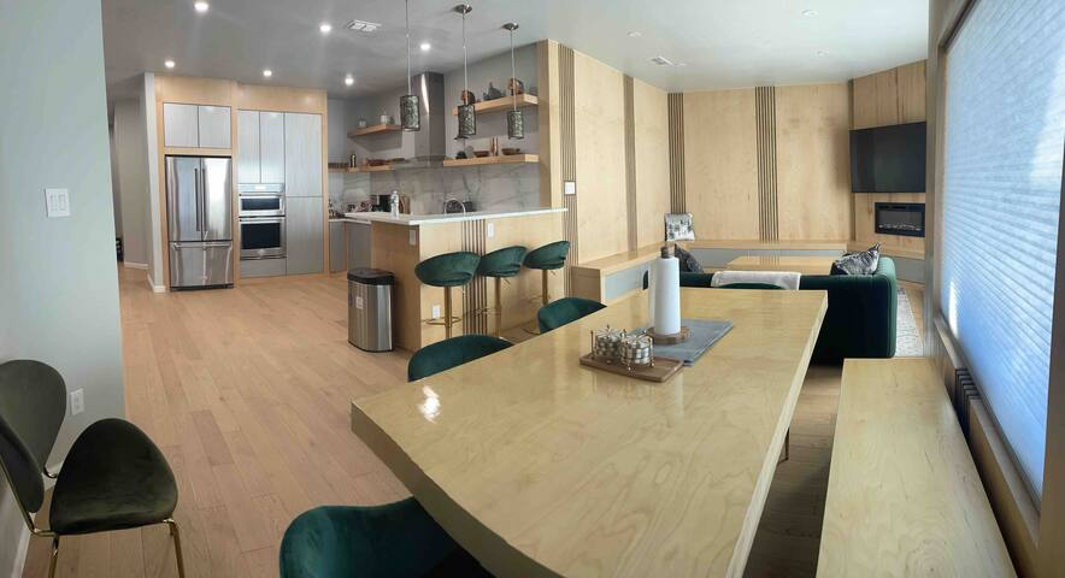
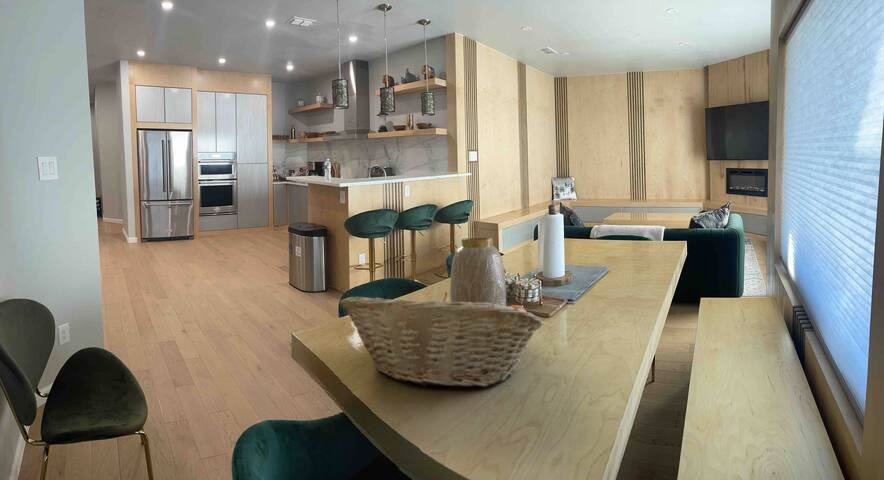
+ fruit basket (439, 328)
+ vase (477, 282)
